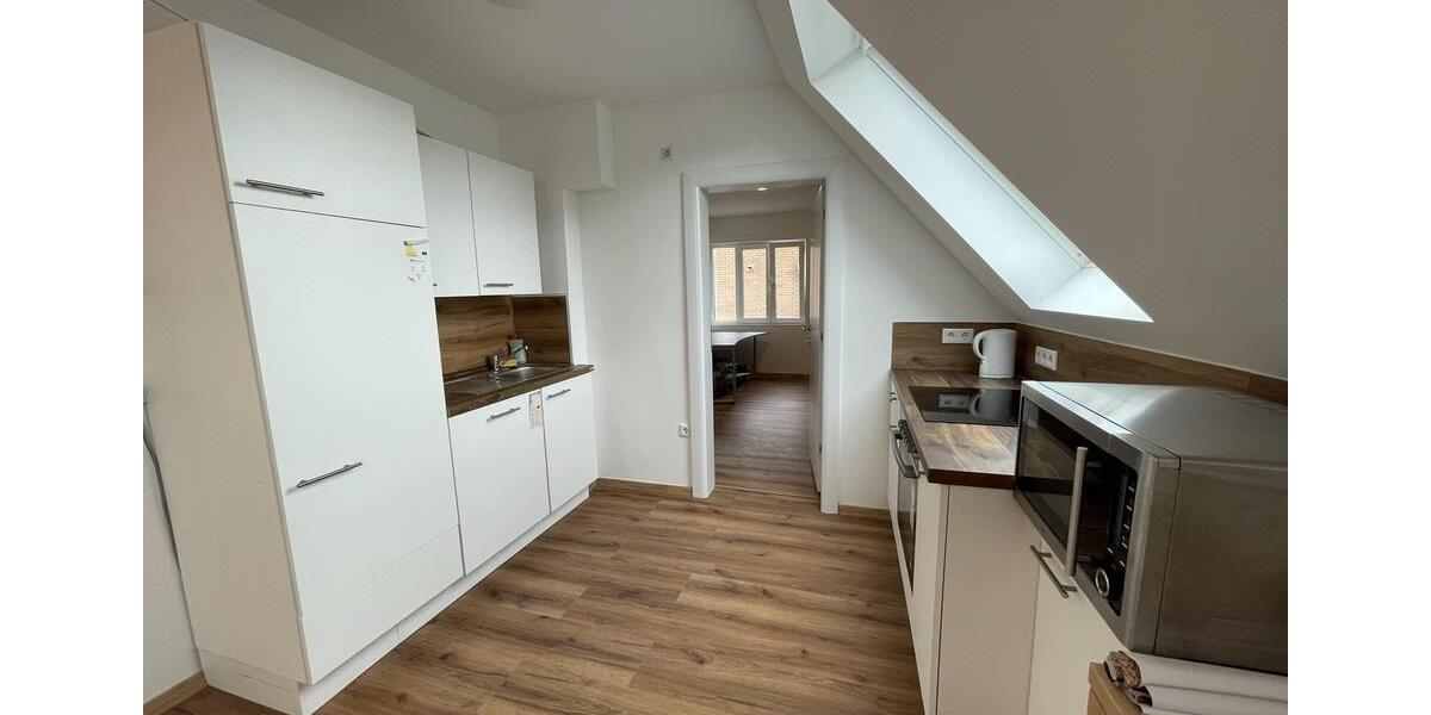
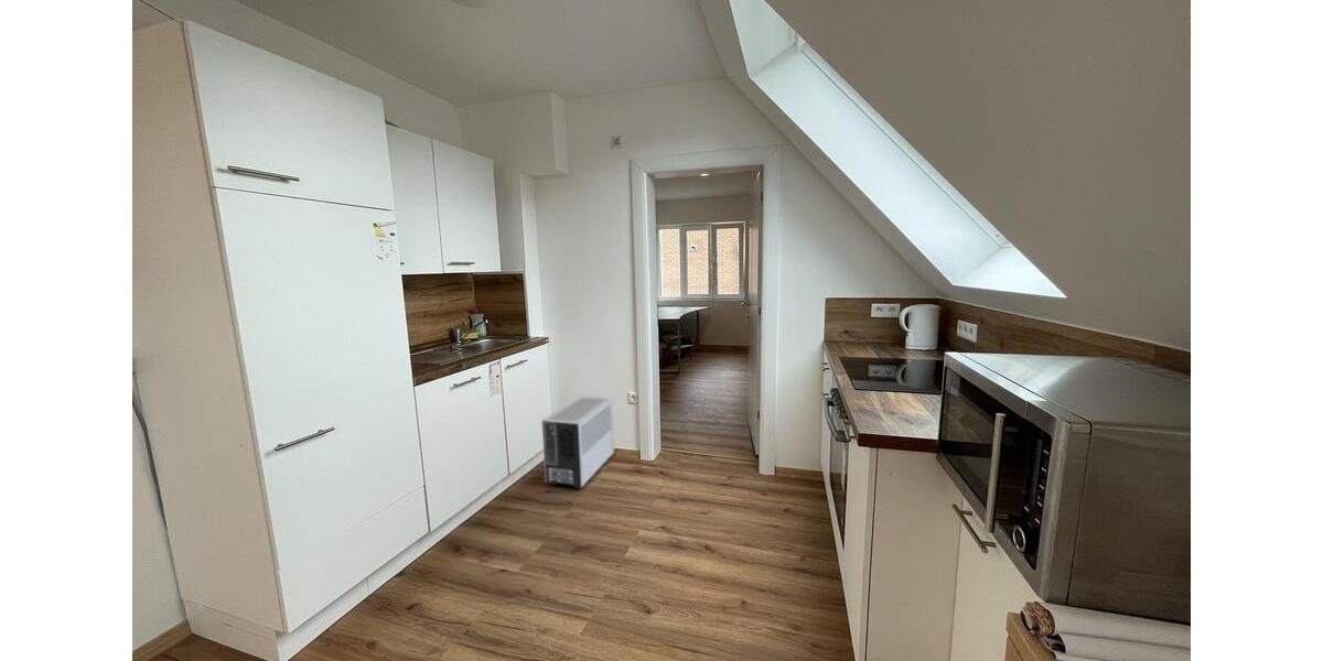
+ air purifier (581, 438)
